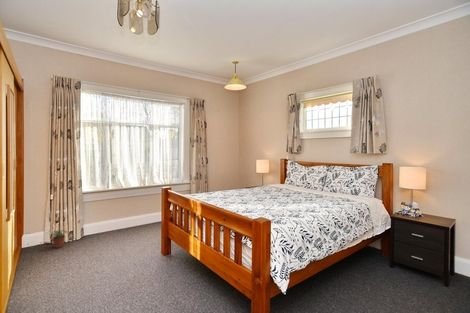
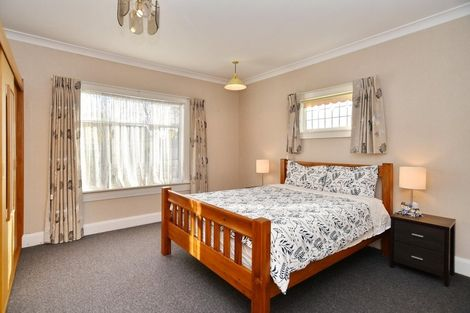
- potted plant (58, 239)
